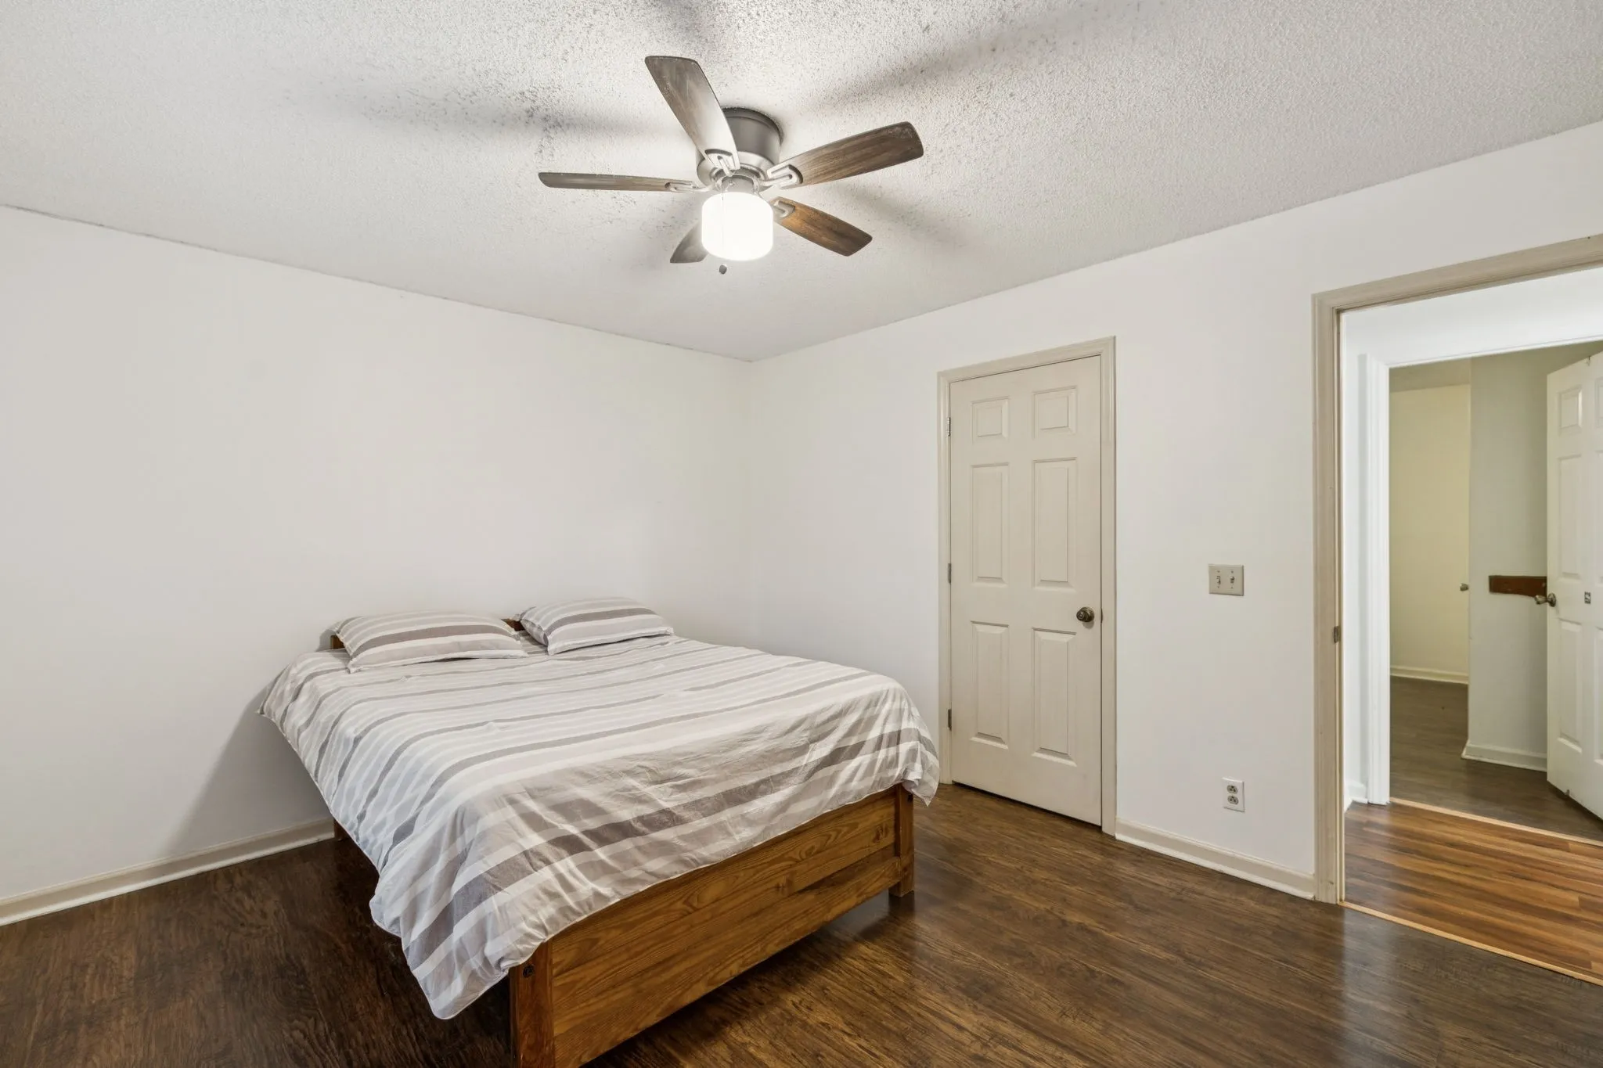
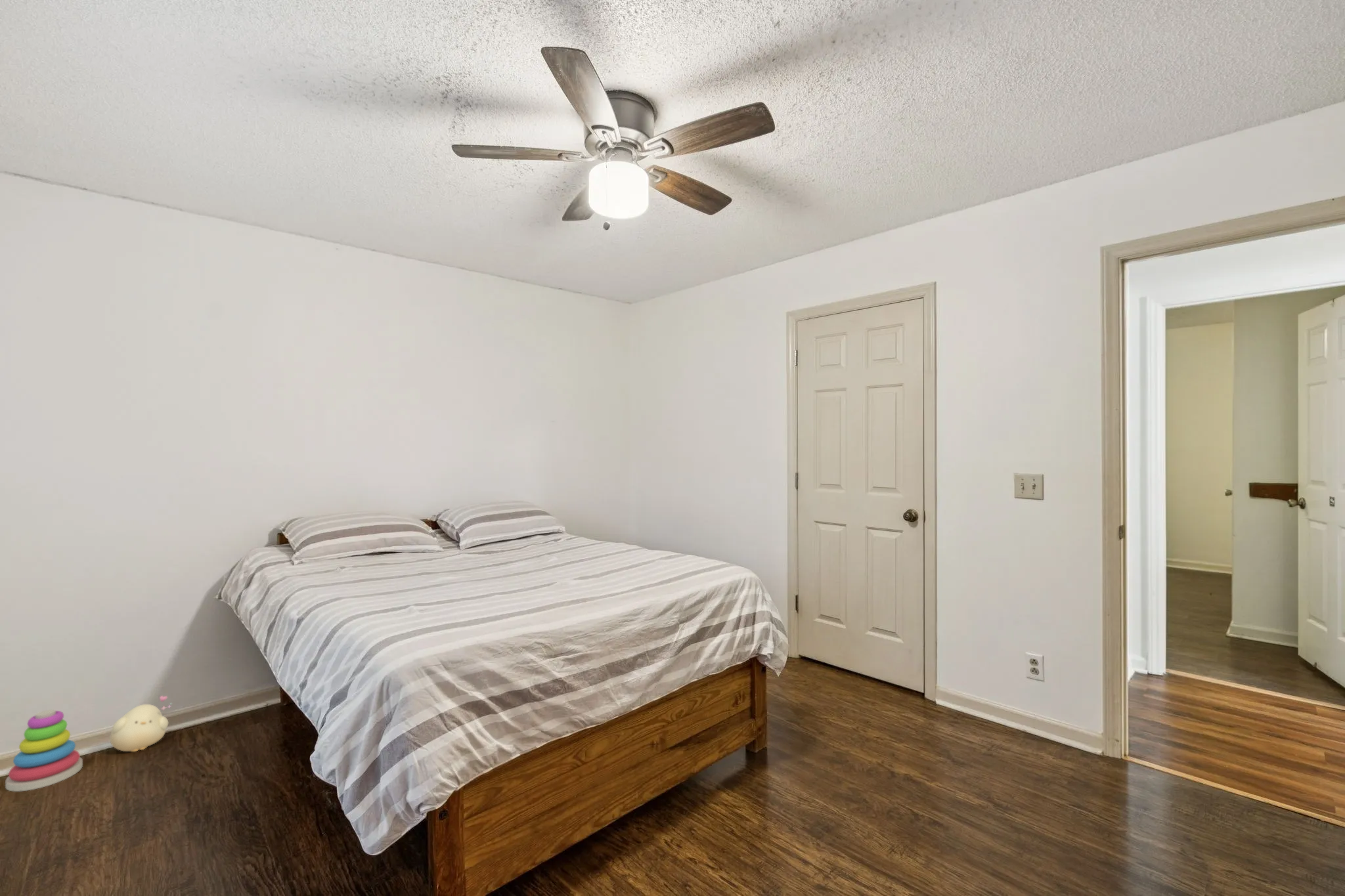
+ stacking toy (45, 744)
+ plush toy (141, 721)
